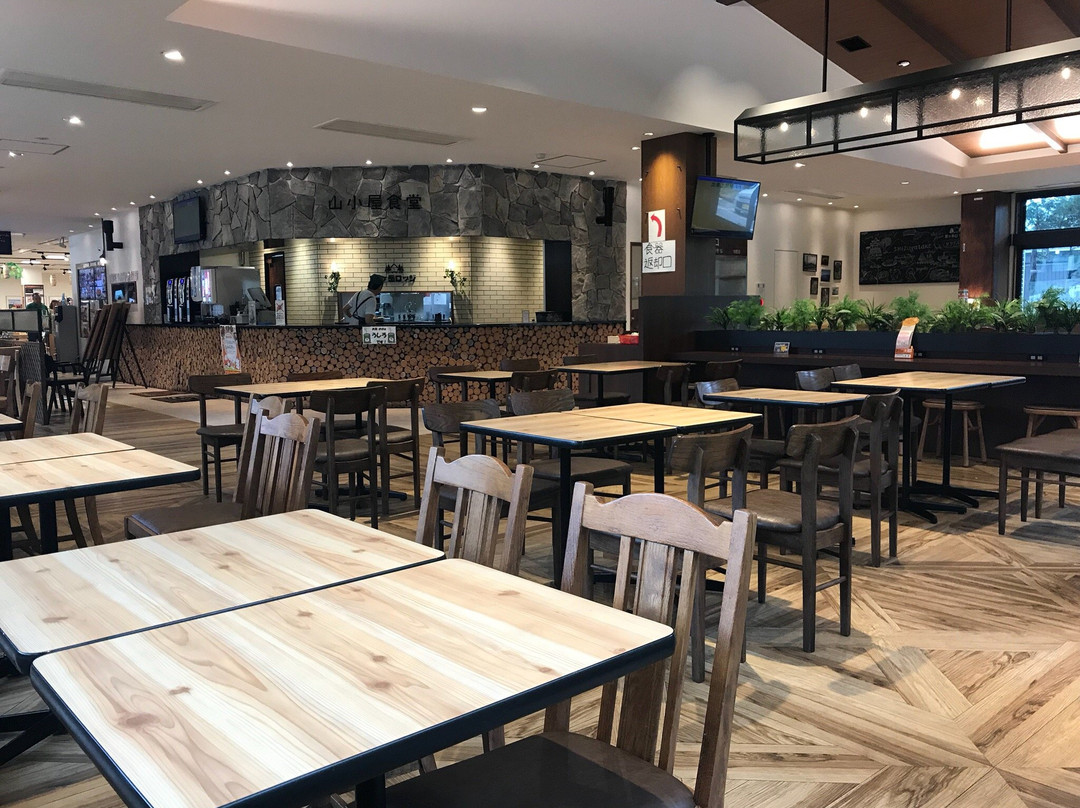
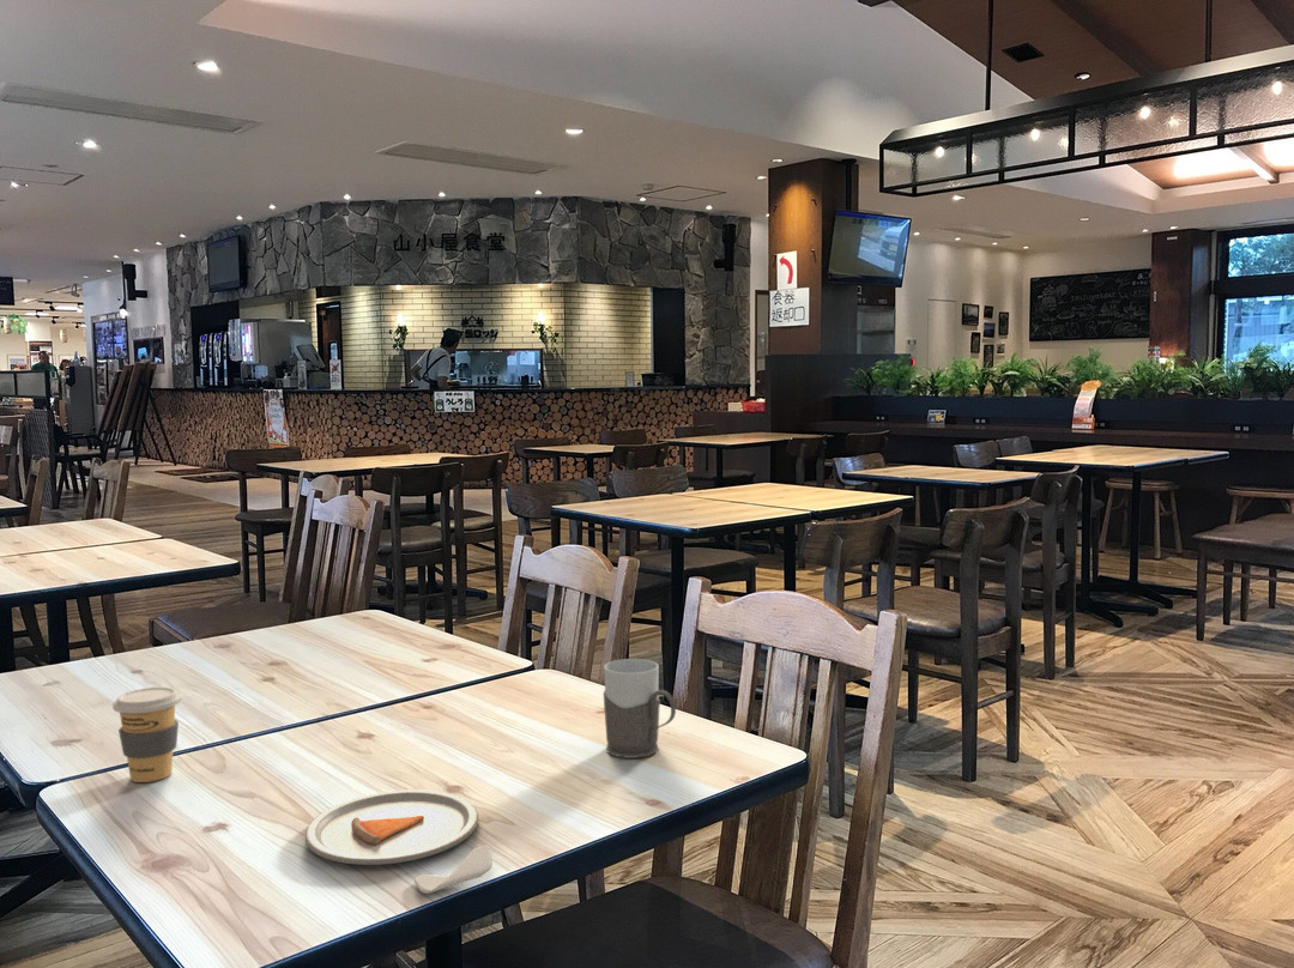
+ dinner plate (406, 834)
+ mug (642, 710)
+ coffee cup (149, 734)
